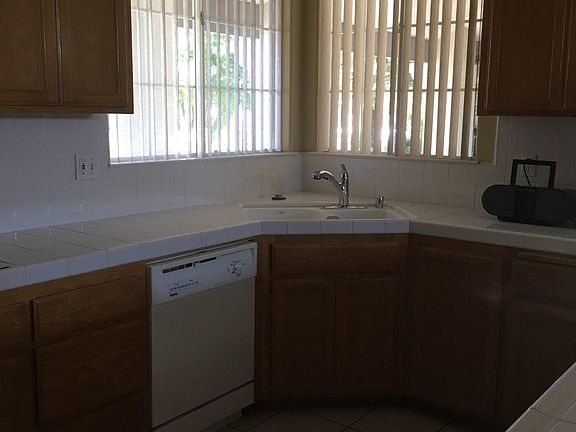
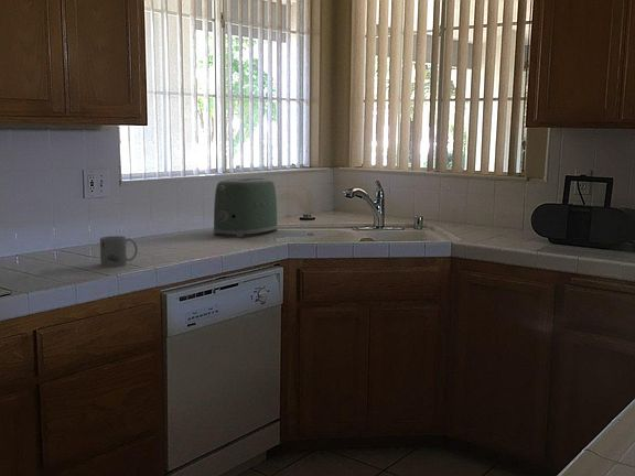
+ toaster (246, 205)
+ mug (119, 250)
